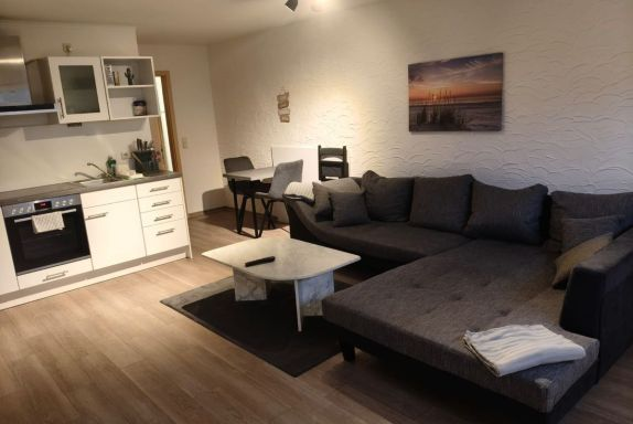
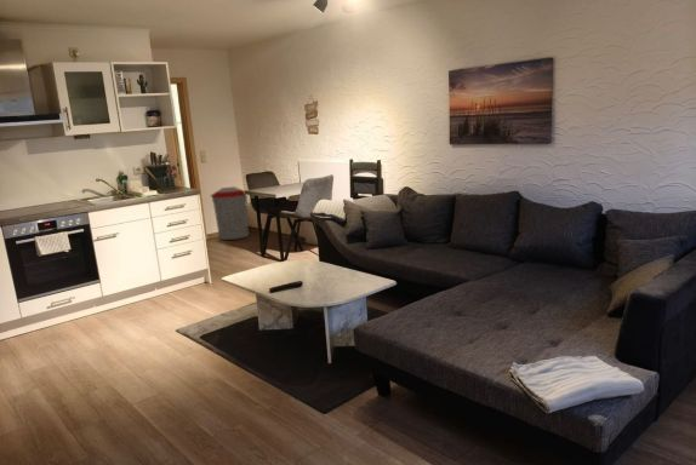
+ trash can (230, 212)
